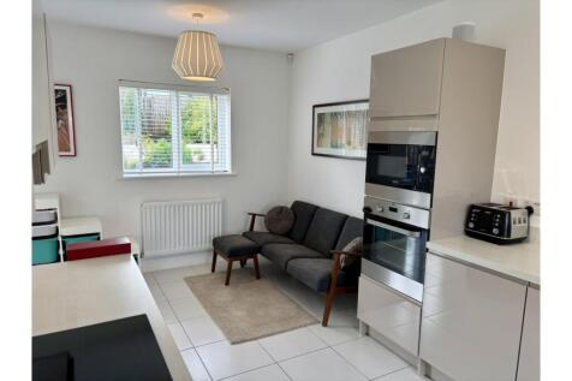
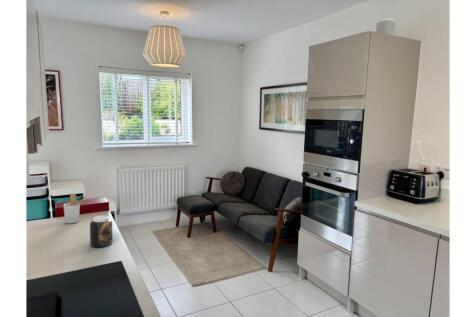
+ jar (101, 230)
+ utensil holder (76, 208)
